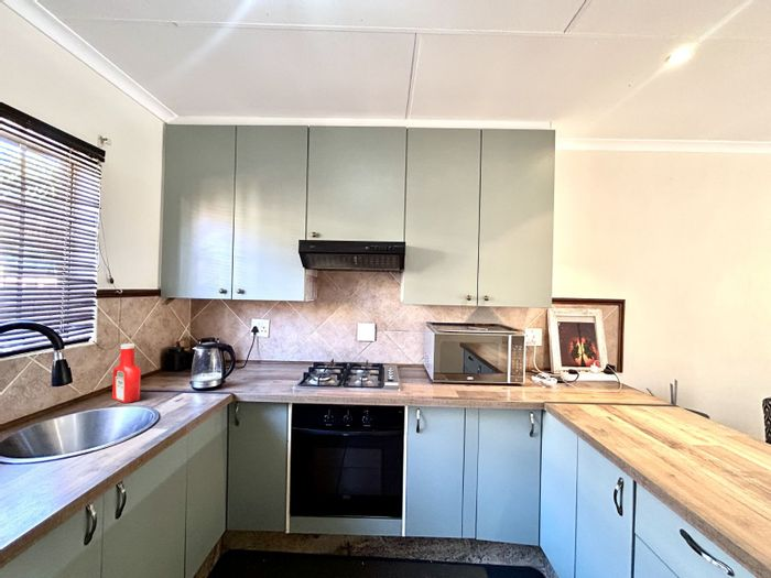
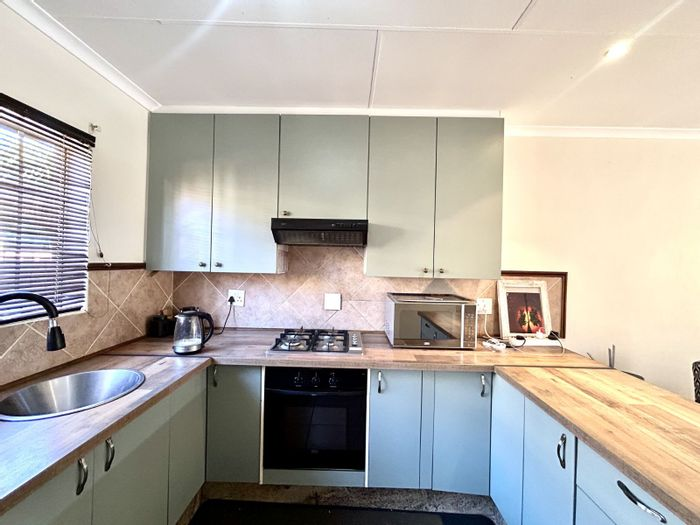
- soap bottle (127, 371)
